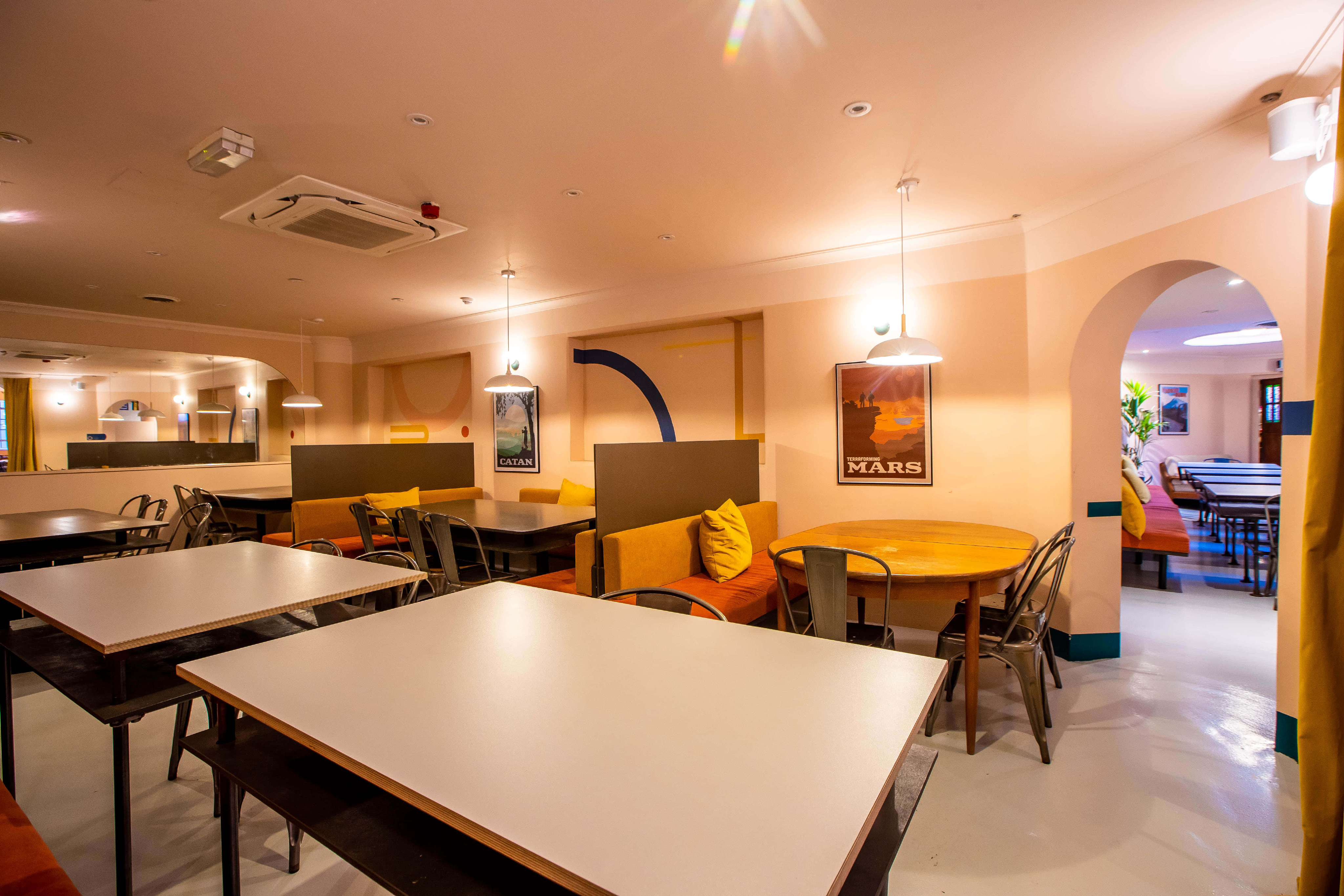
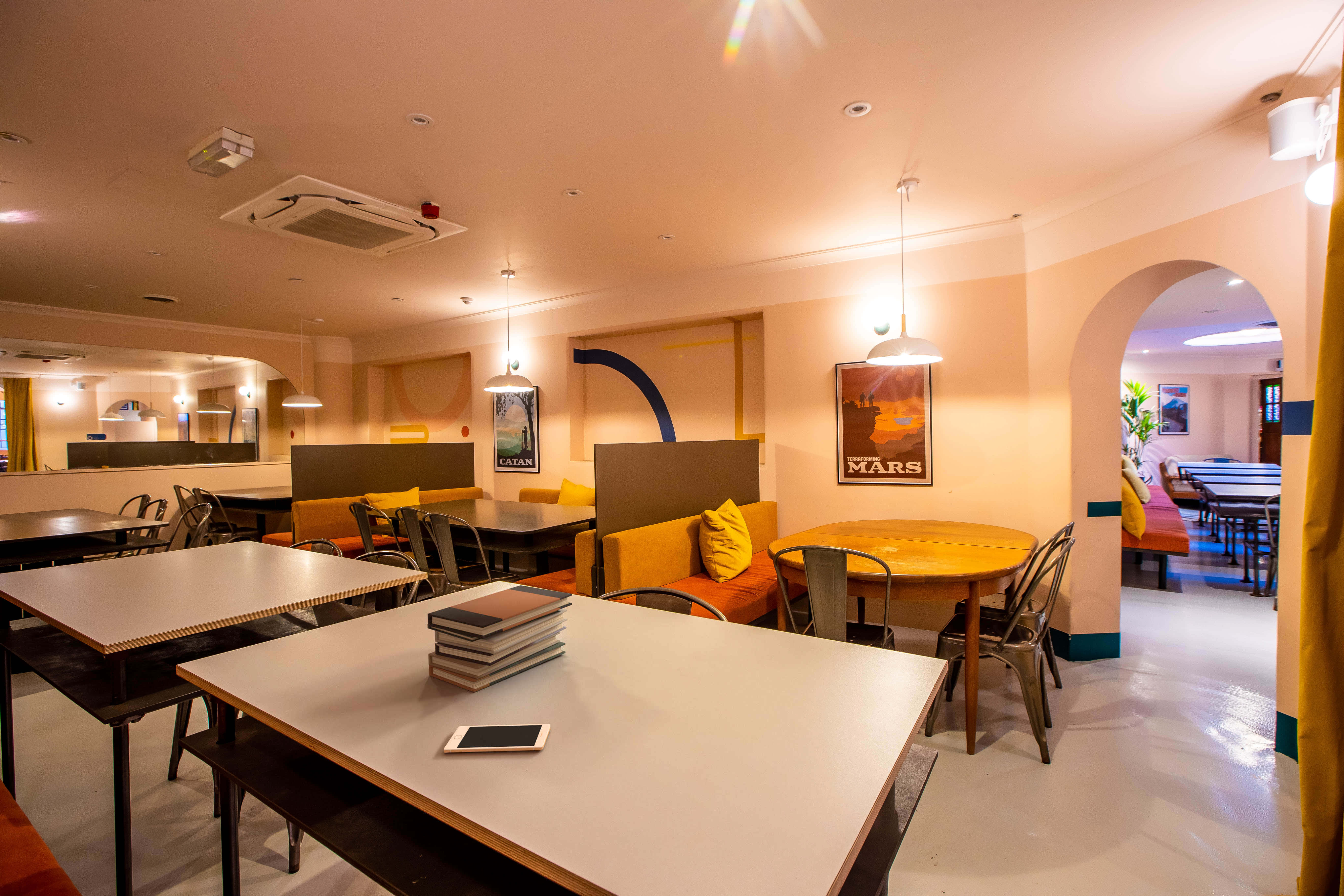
+ book stack (503, 633)
+ cell phone (499, 738)
